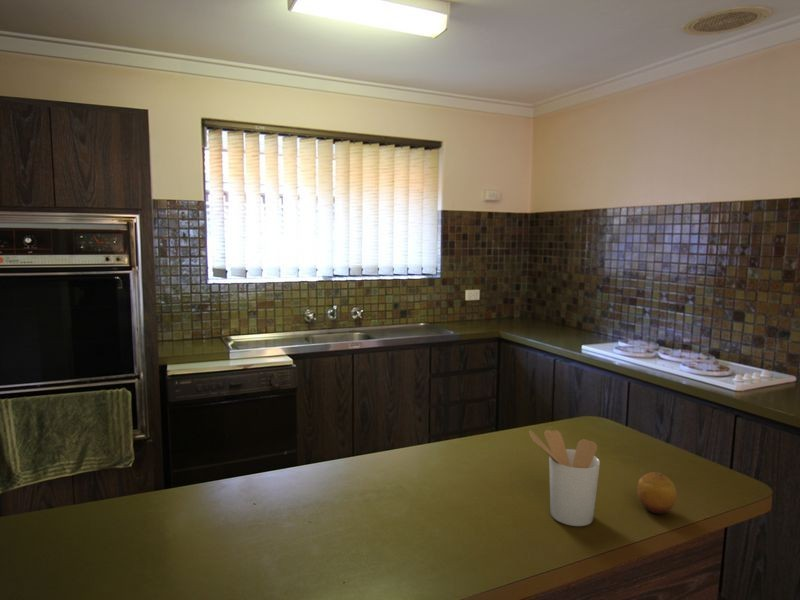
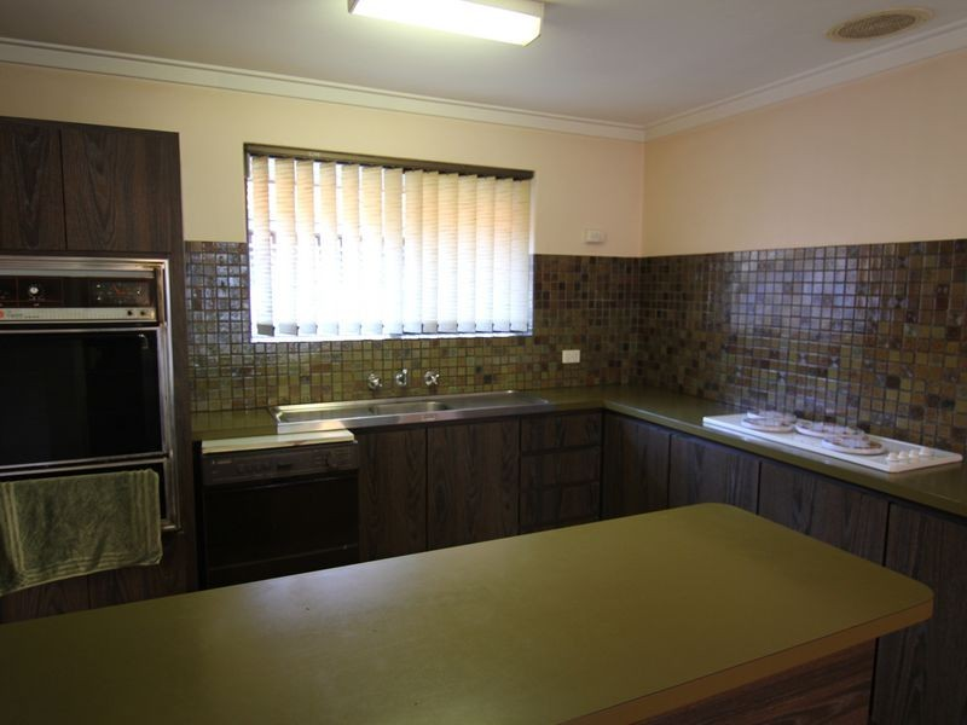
- utensil holder (561, 473)
- fruit (656, 492)
